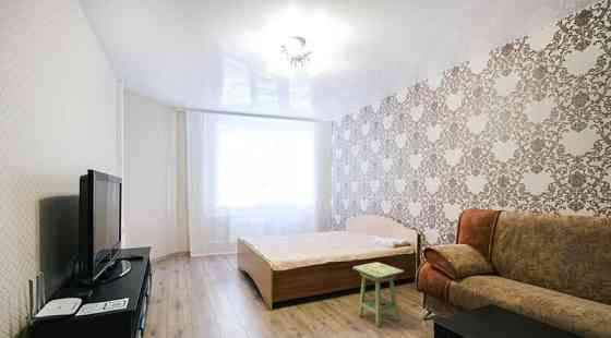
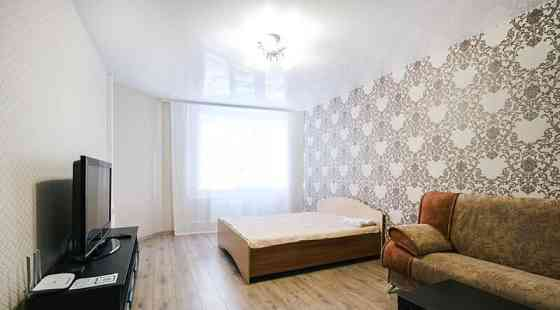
- side table (379, 292)
